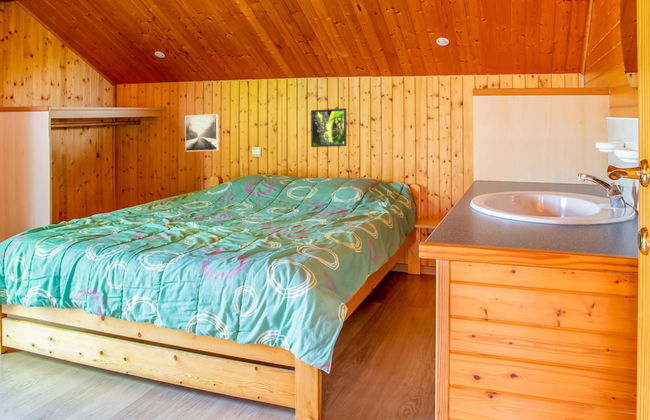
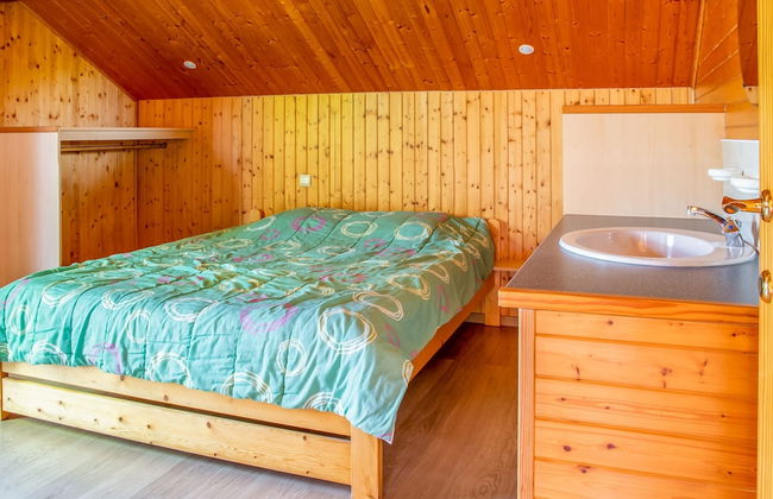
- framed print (201, 133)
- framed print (328, 128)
